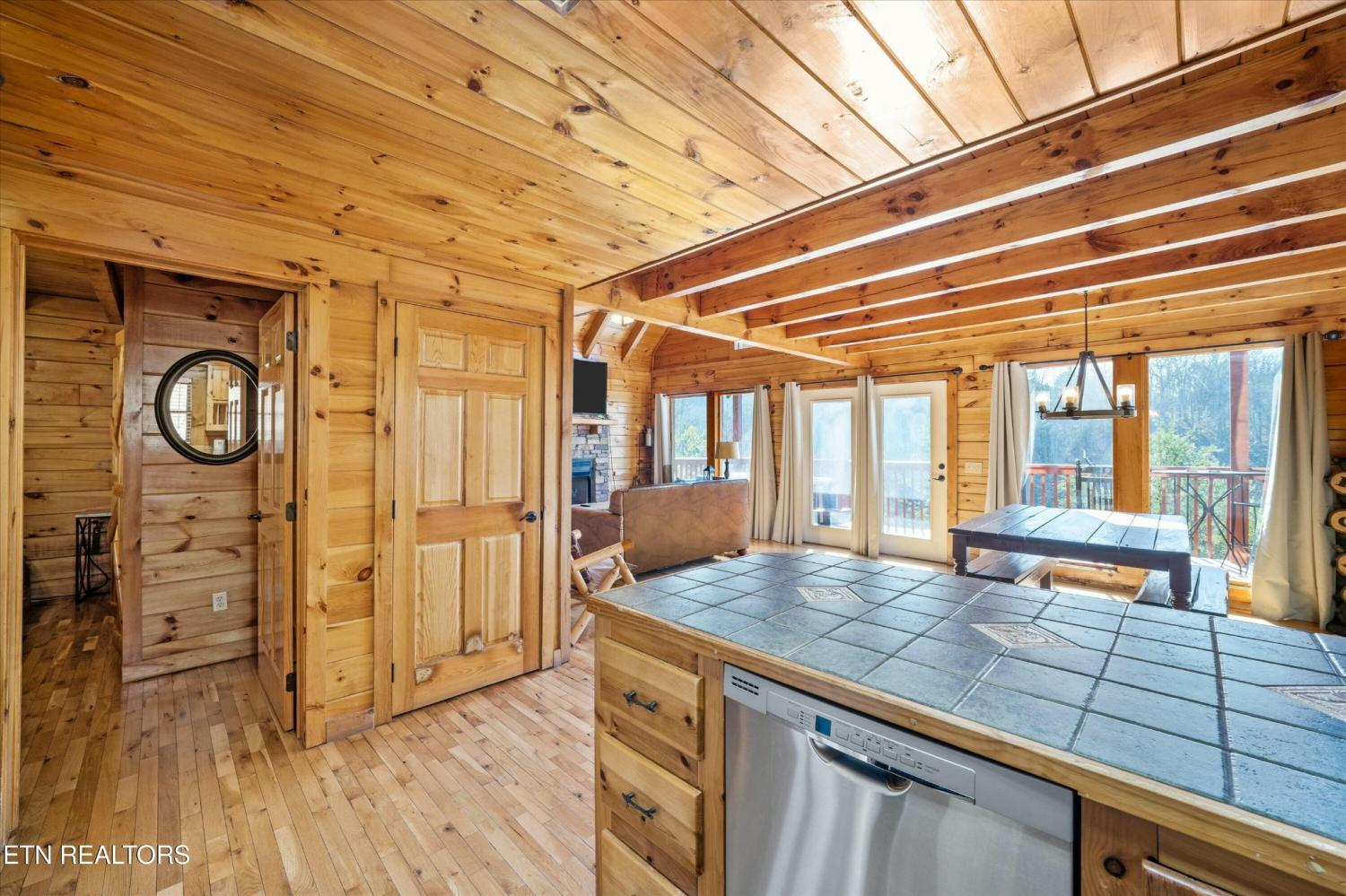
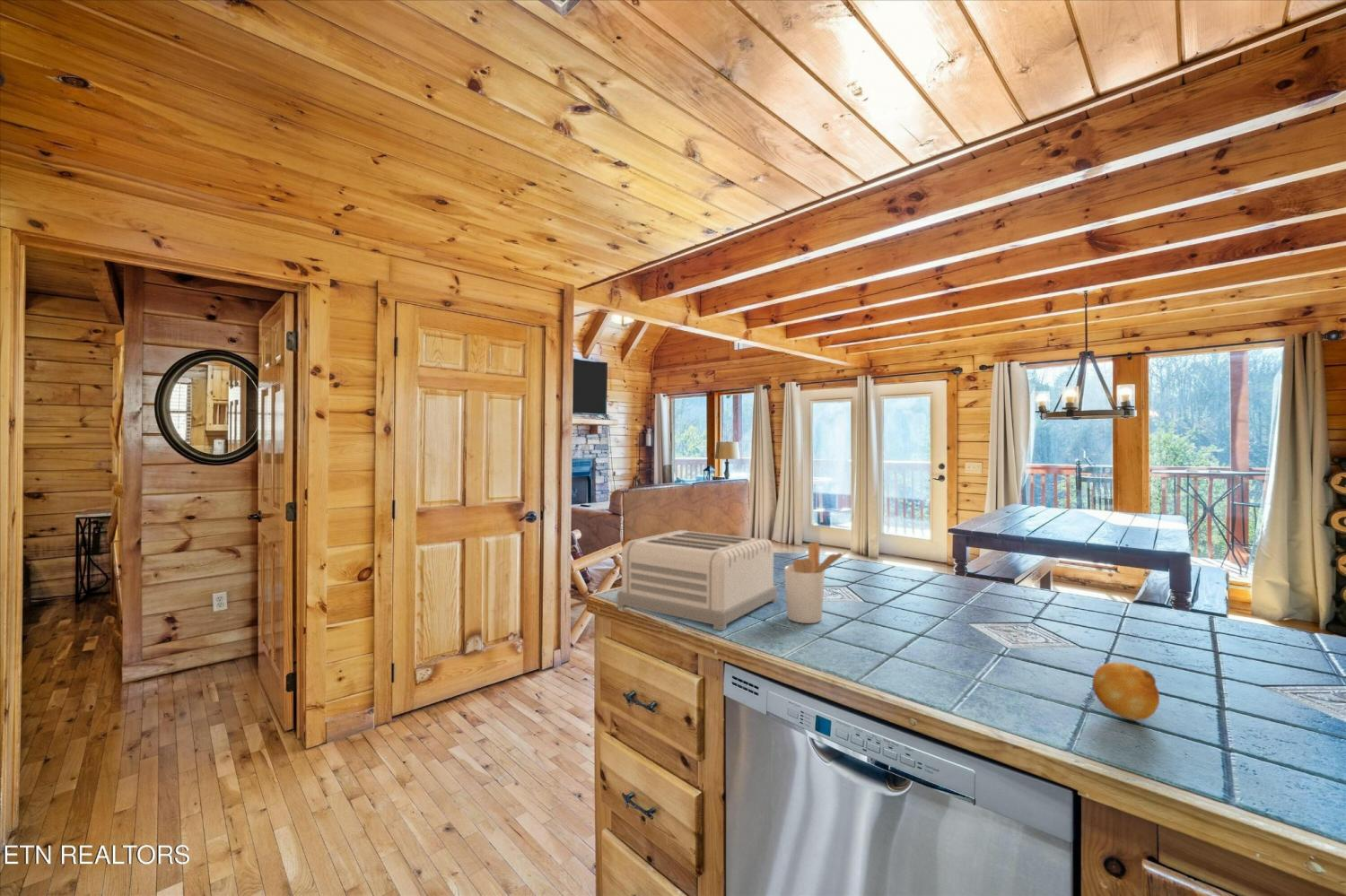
+ toaster (692, 570)
+ fruit (1124, 690)
+ utensil holder (814, 582)
